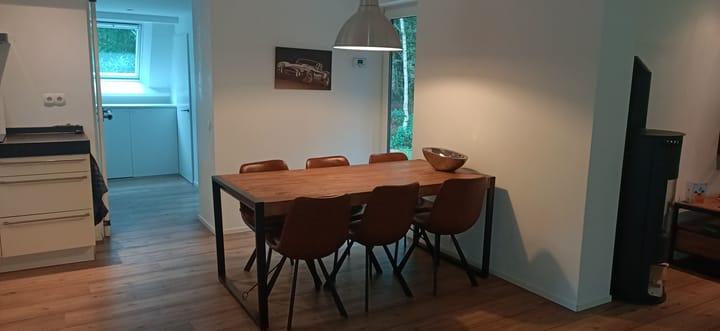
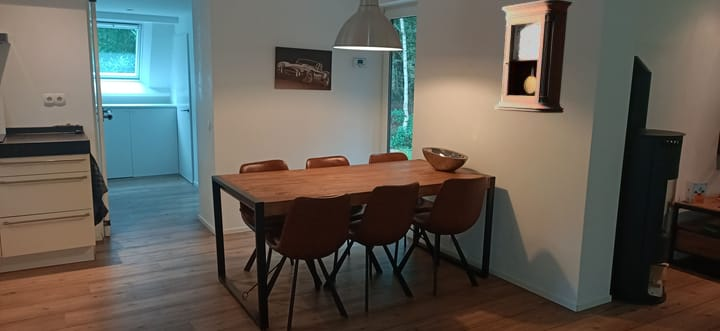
+ pendulum clock (529, 58)
